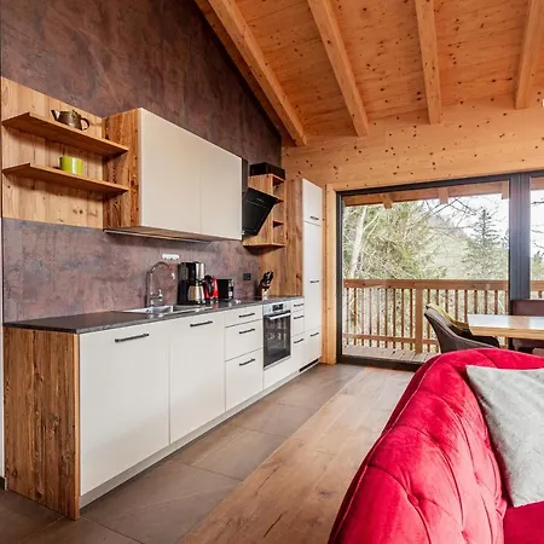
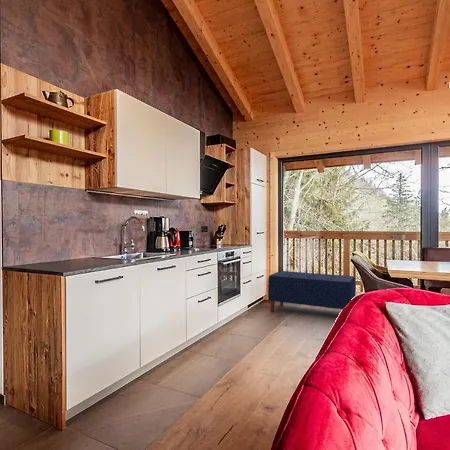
+ bench (311, 294)
